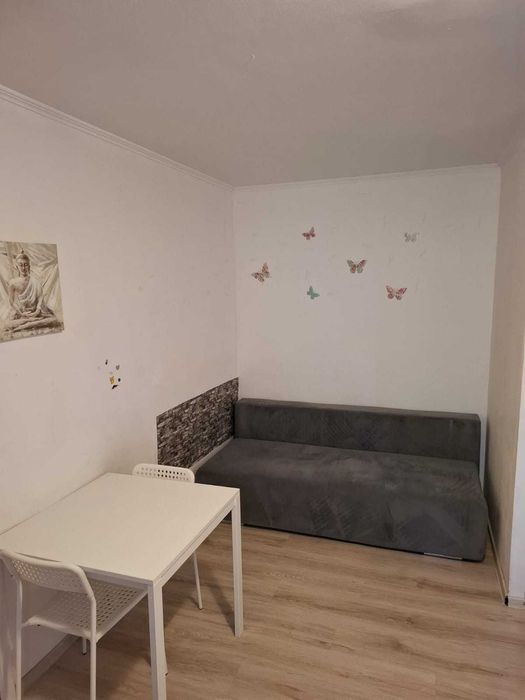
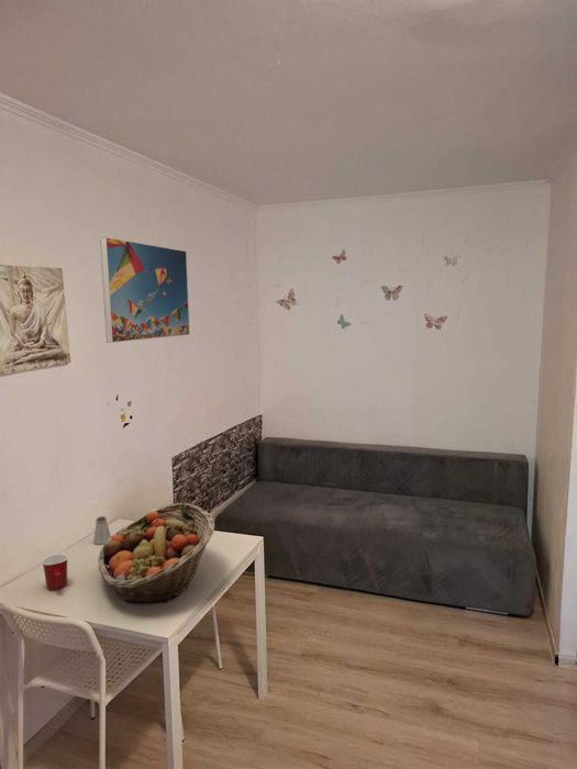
+ mug (56, 573)
+ fruit basket (157, 550)
+ saltshaker (101, 528)
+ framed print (149, 291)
